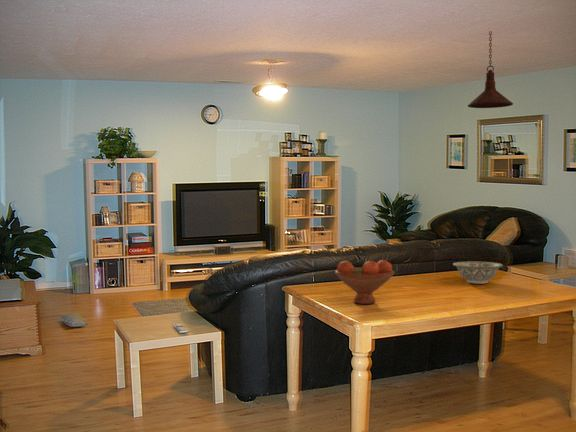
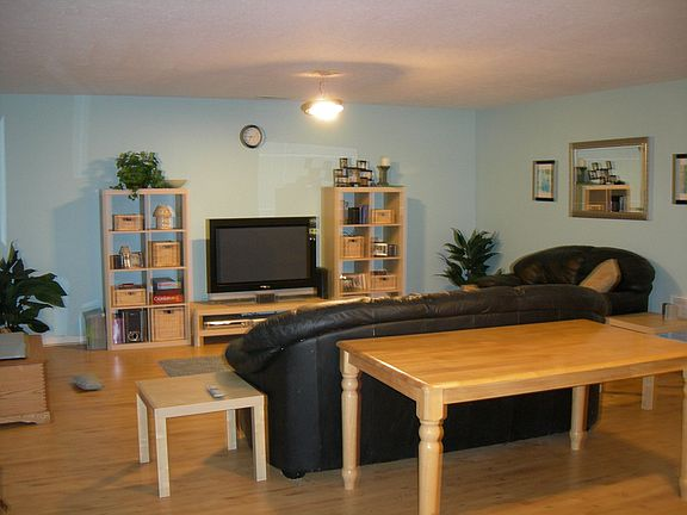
- fruit bowl (364, 280)
- decorative bowl (477, 273)
- pendant light (490, 66)
